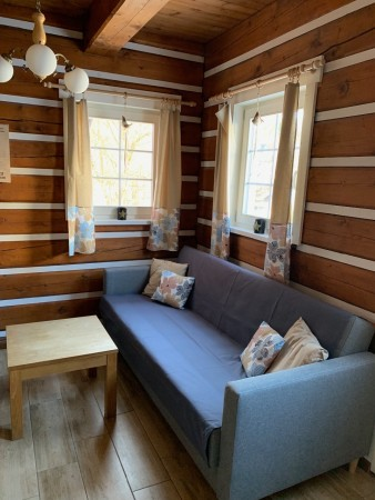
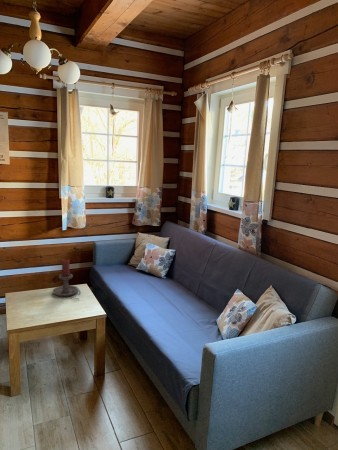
+ candle holder (68, 276)
